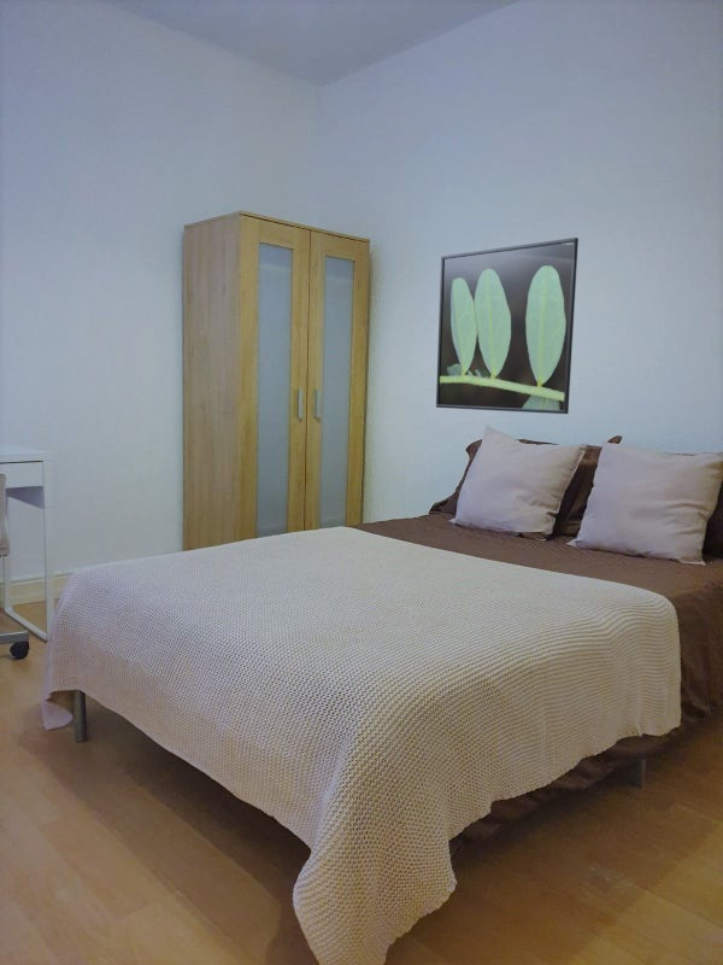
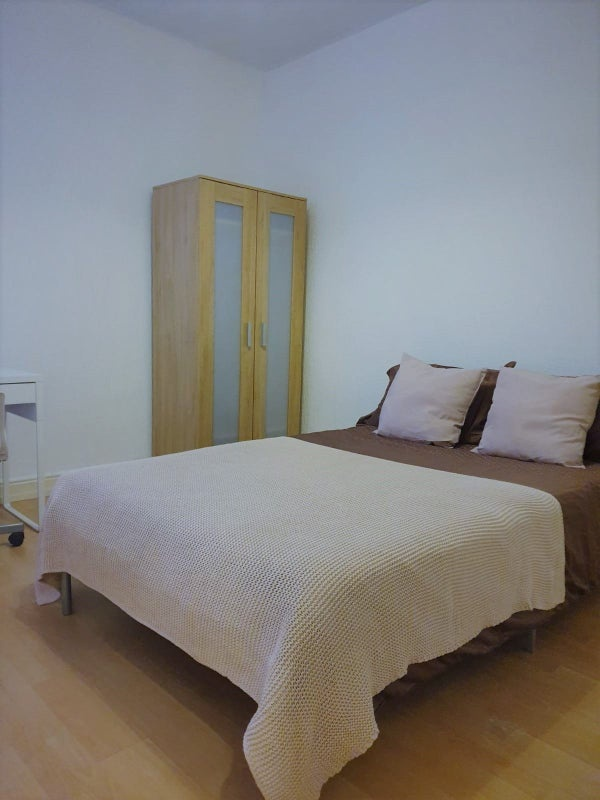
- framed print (500, 329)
